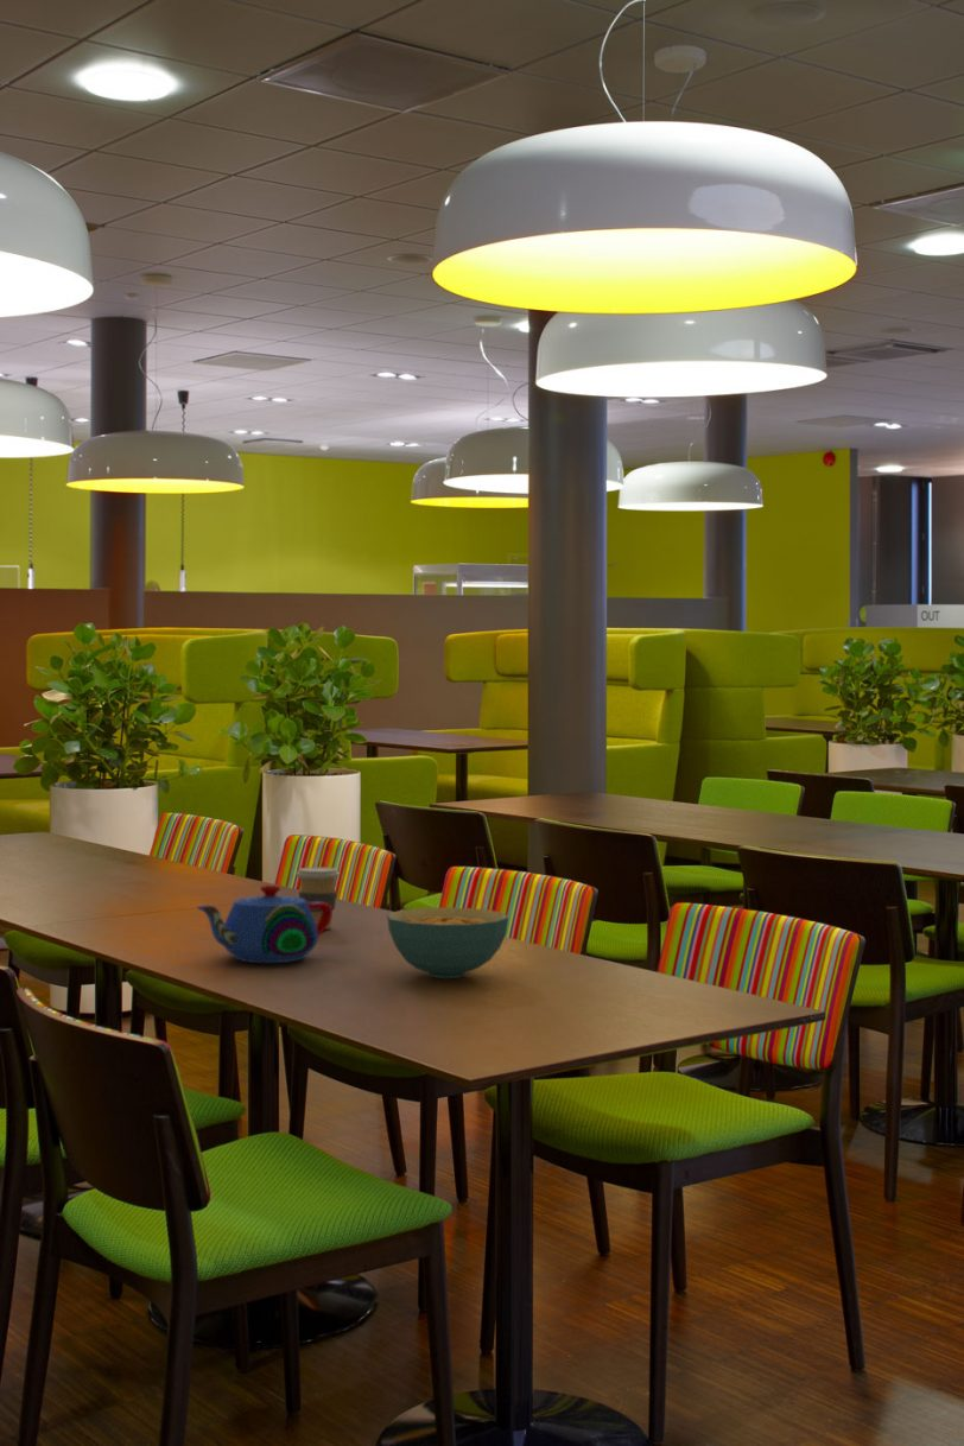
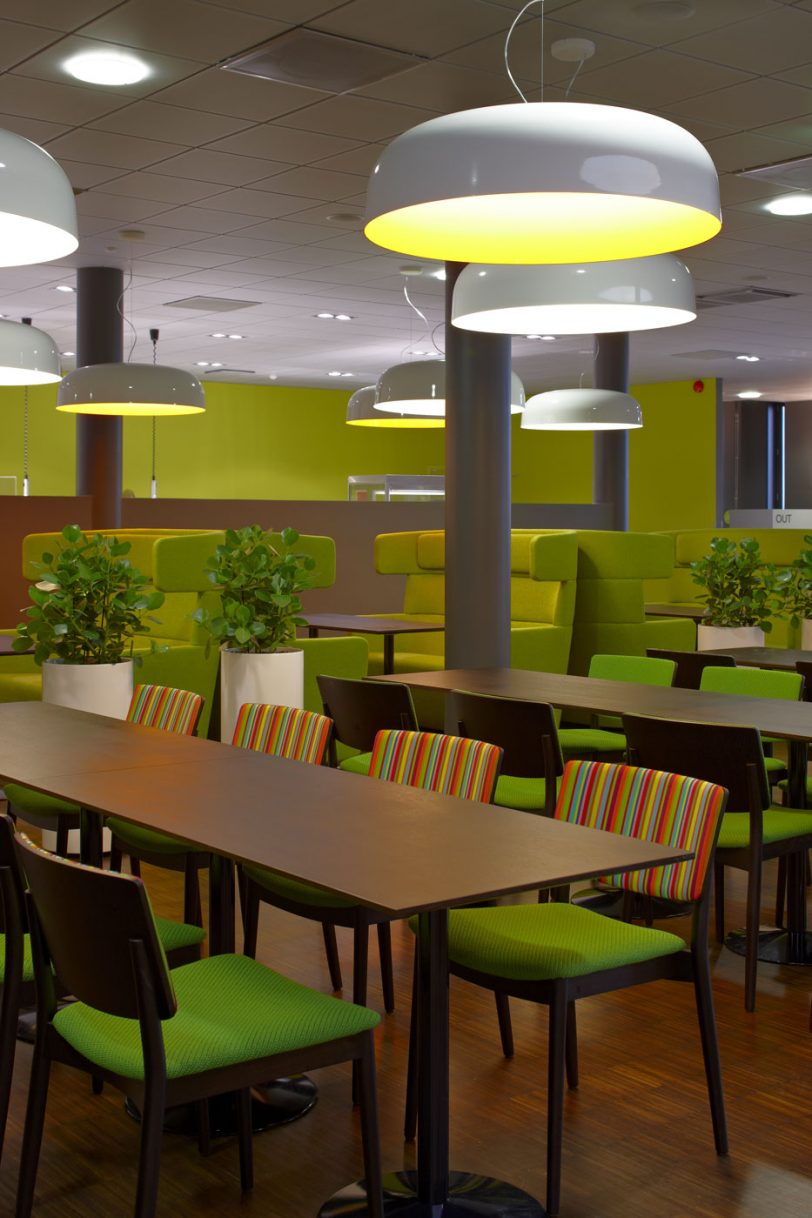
- teapot (265, 922)
- cereal bowl (446, 945)
- coffee cup (317, 898)
